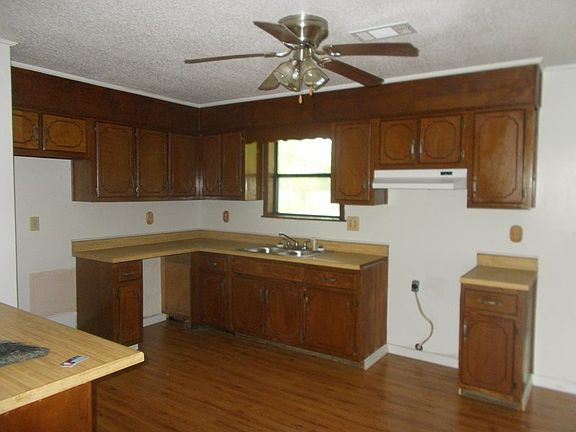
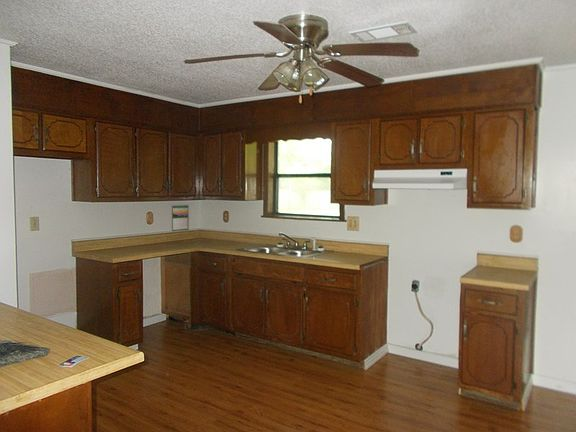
+ calendar (180, 217)
